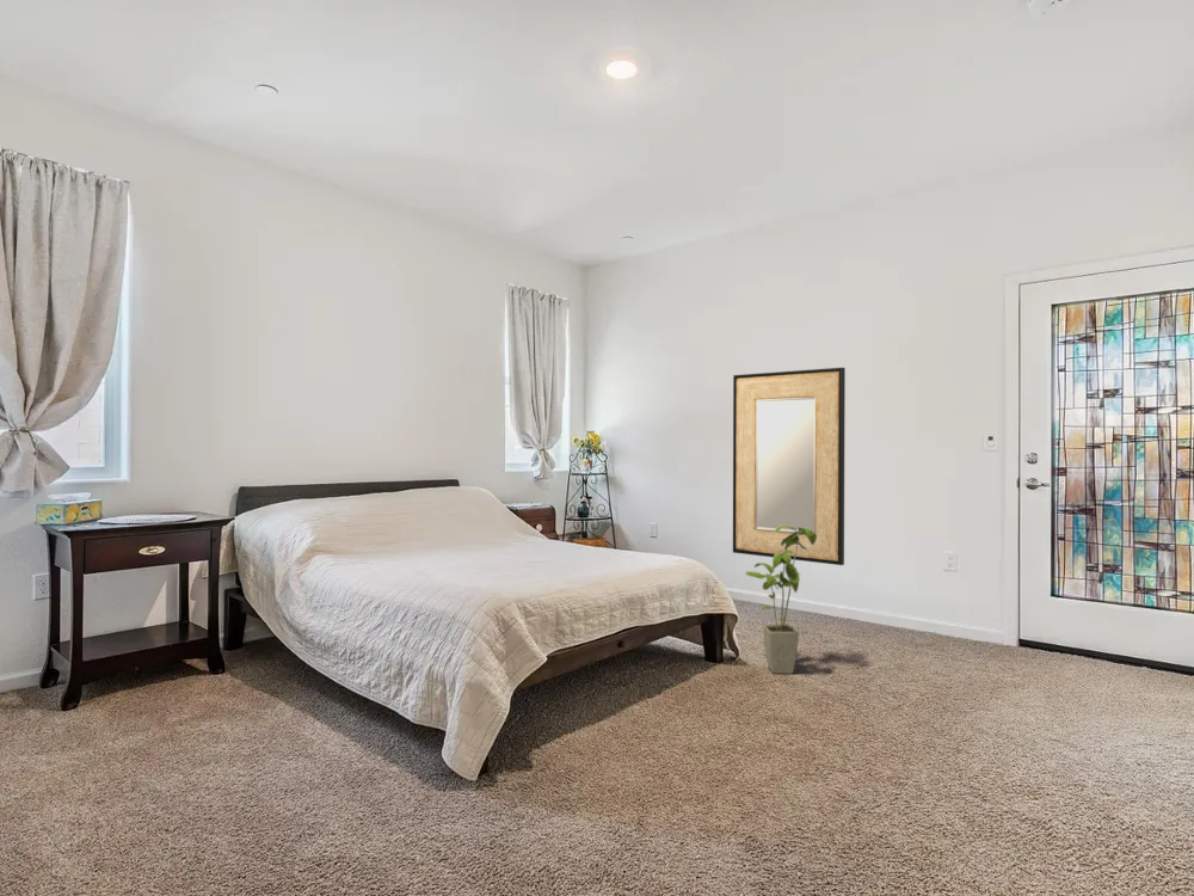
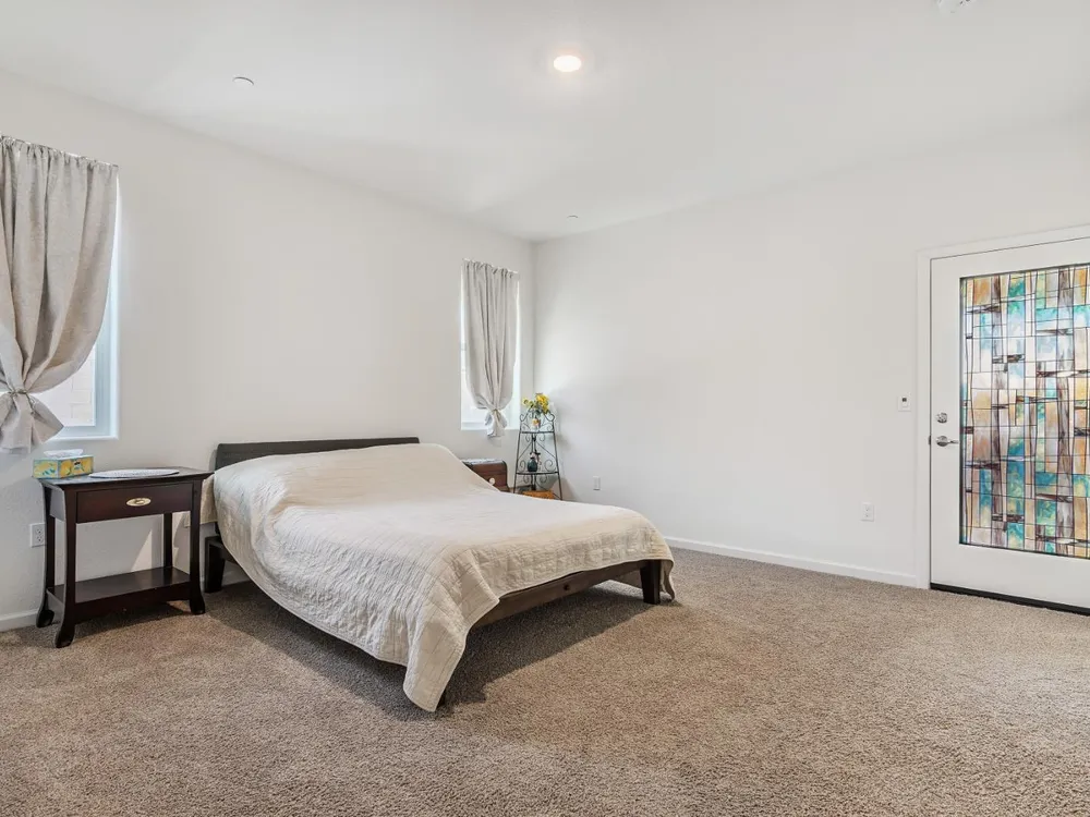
- house plant (783, 596)
- home mirror (786, 465)
